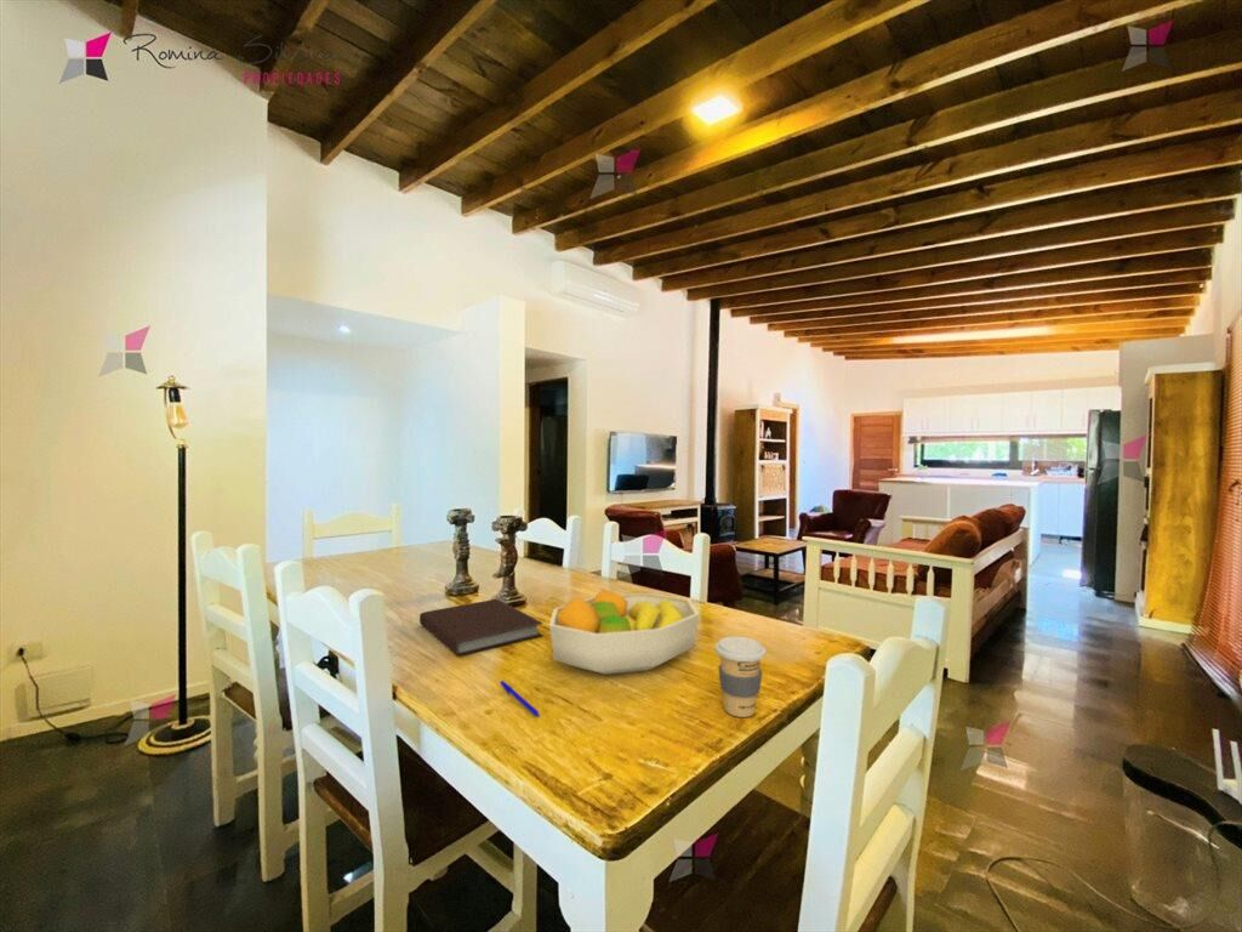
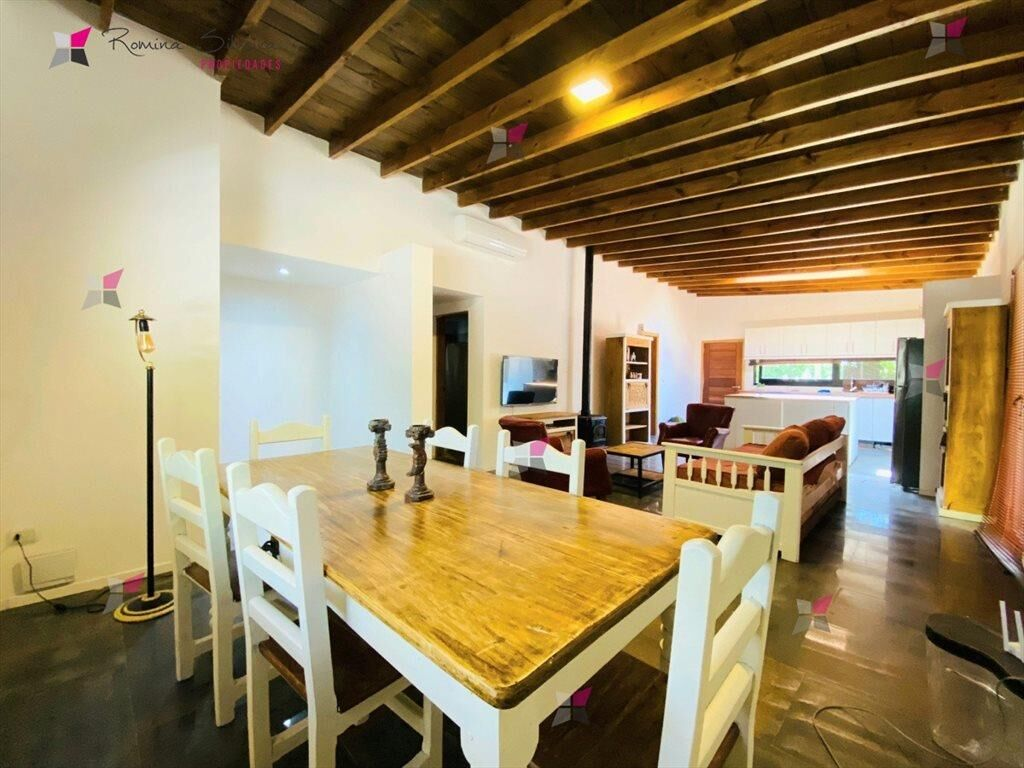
- fruit bowl (625, 623)
- pen (519, 698)
- coffee cup (739, 676)
- notebook (479, 624)
